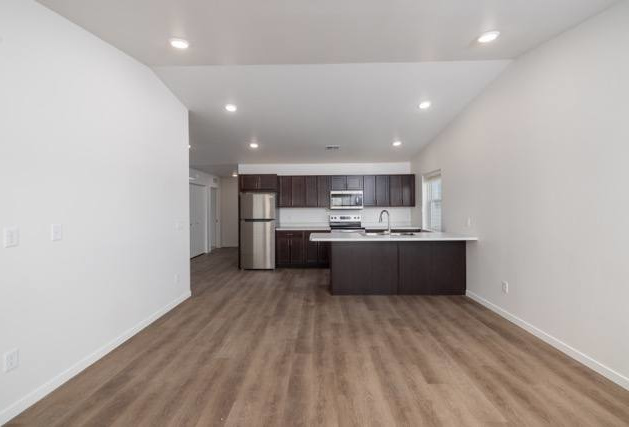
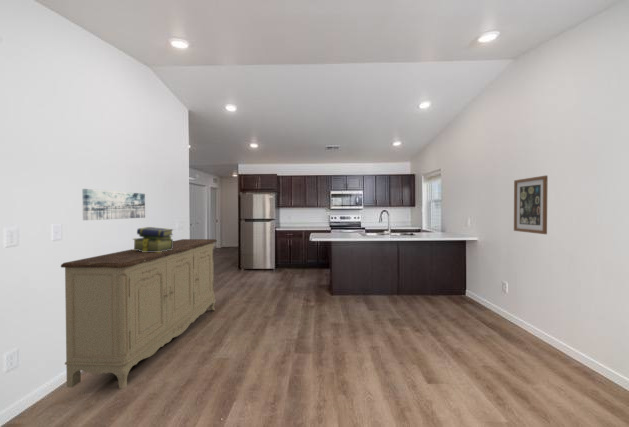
+ stack of books (155, 238)
+ sideboard (163, 292)
+ wall art (529, 205)
+ wall art (118, 205)
